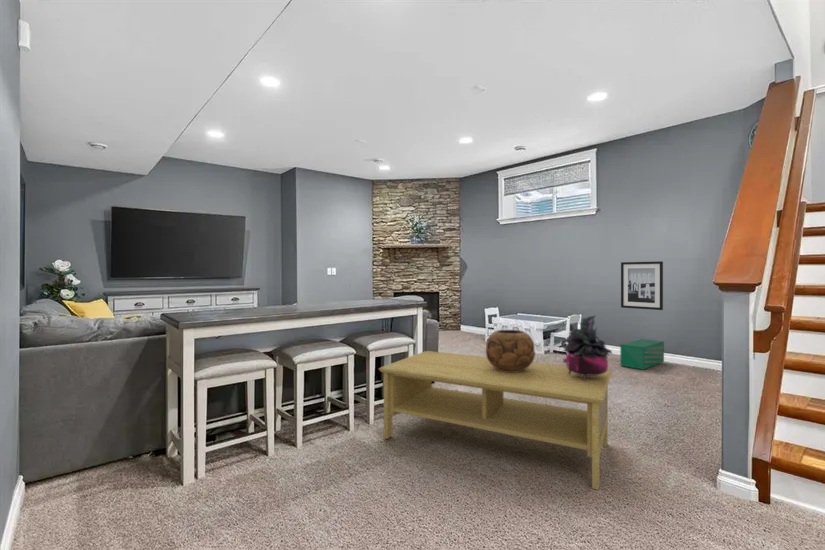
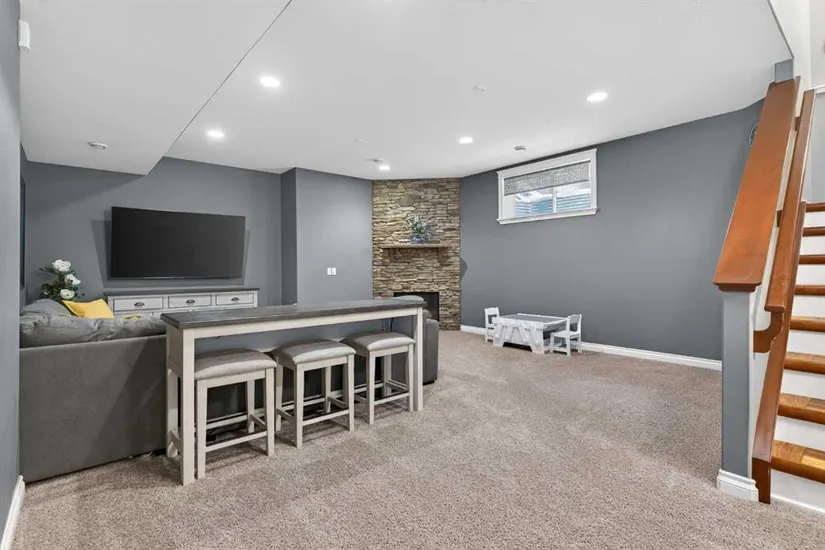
- storage bin (642, 353)
- potted plant (584, 345)
- wall art (641, 285)
- coffee table (493, 404)
- decorative bowl (510, 350)
